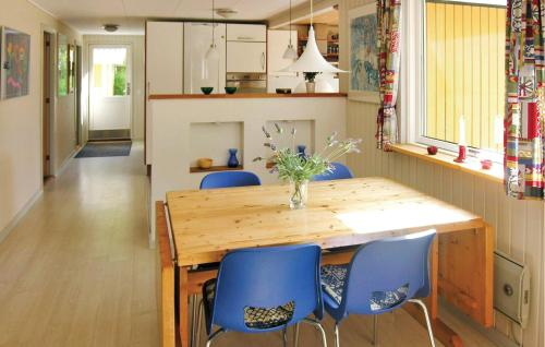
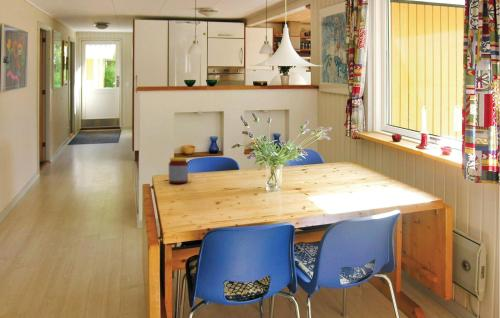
+ jar (178, 170)
